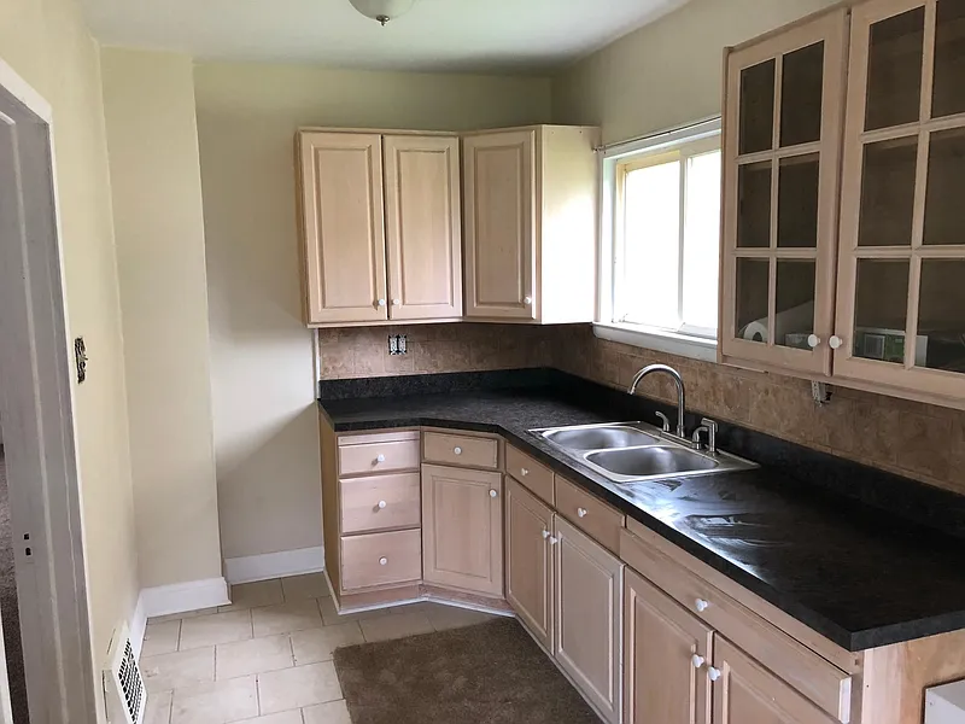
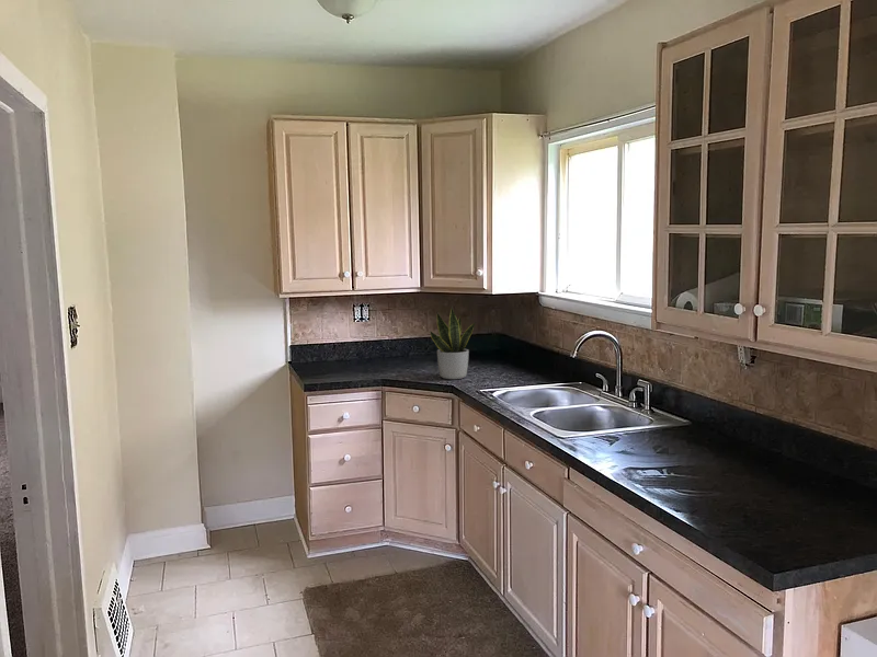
+ potted plant (454, 341)
